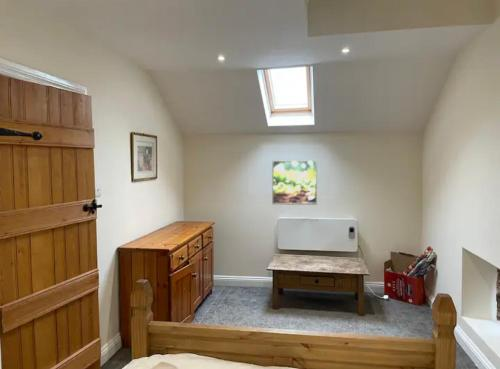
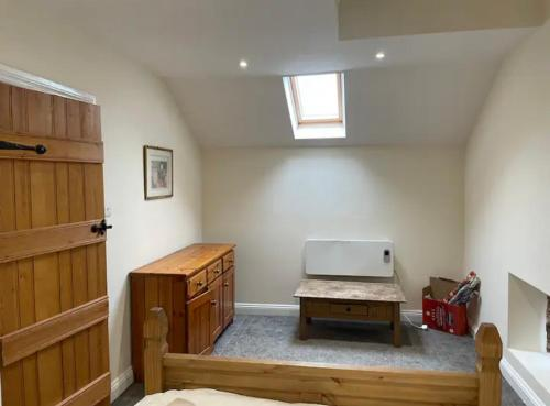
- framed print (294, 182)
